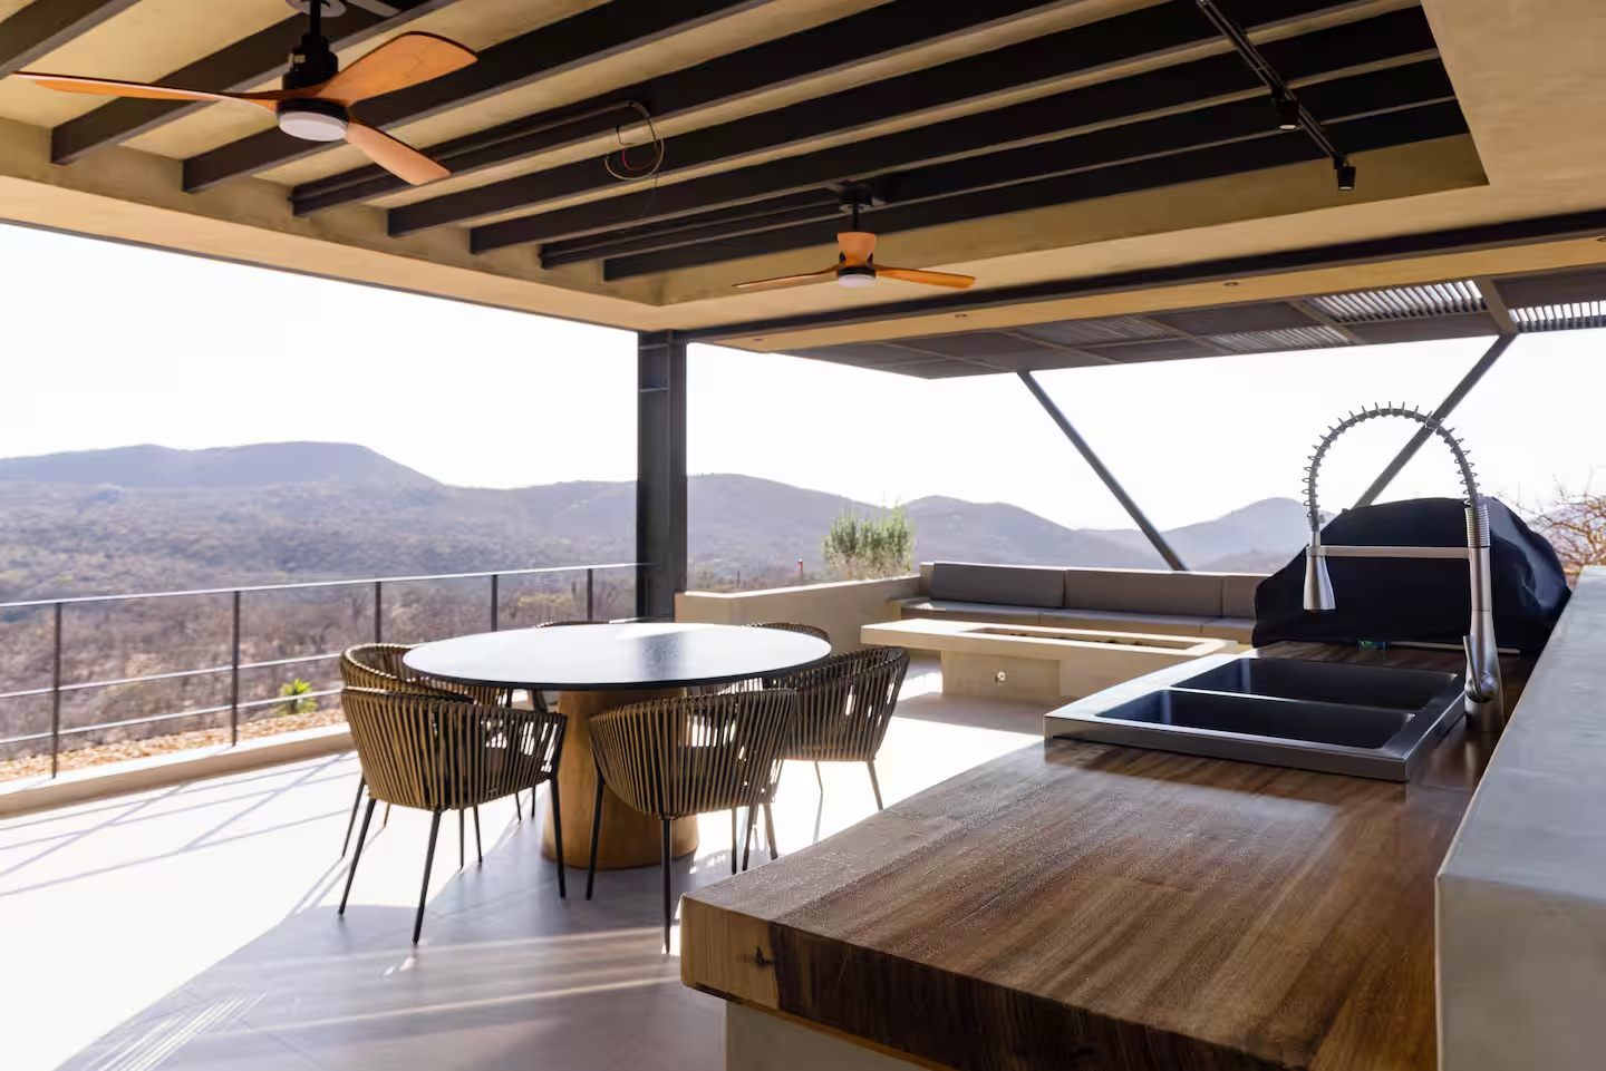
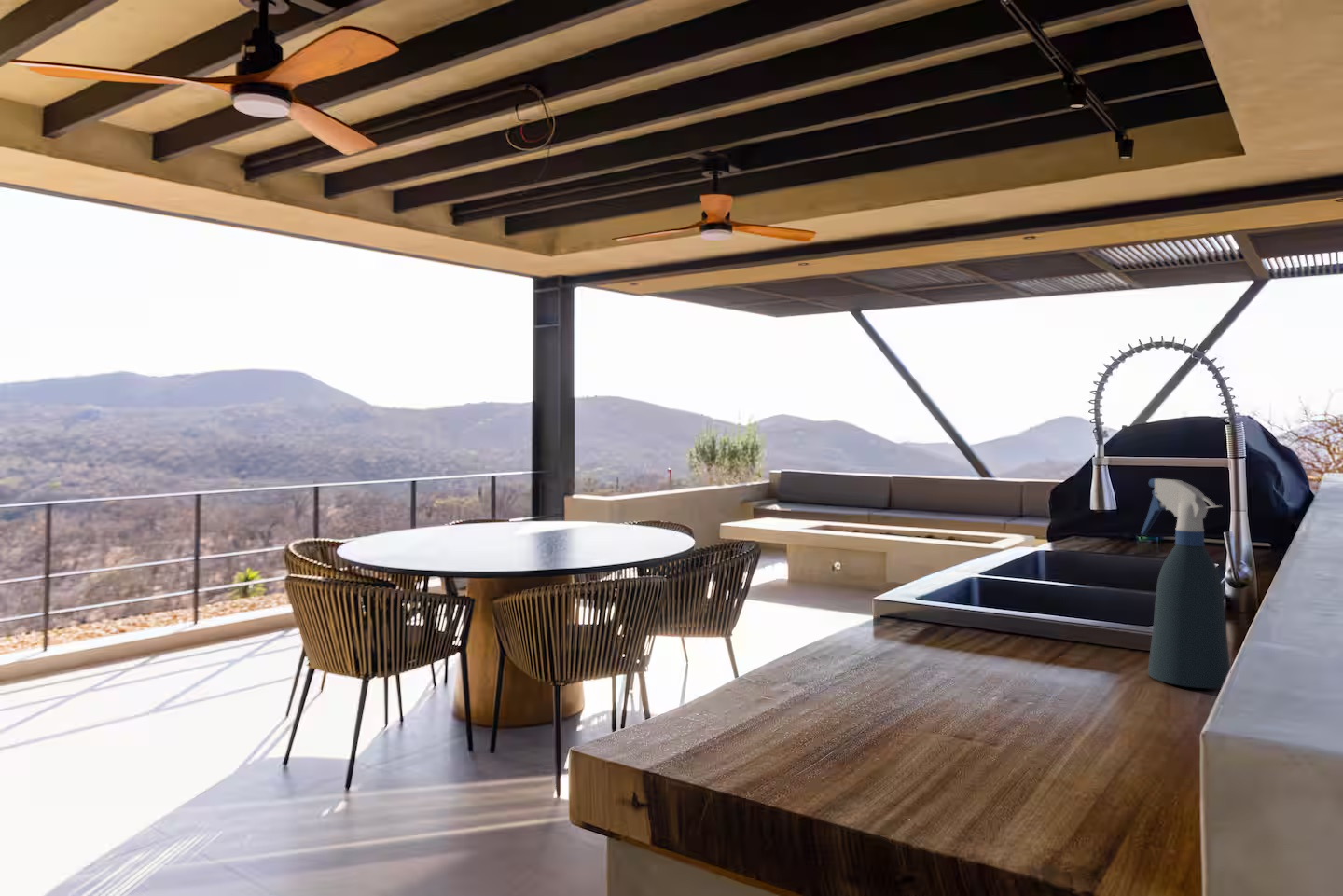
+ spray bottle (1183, 578)
